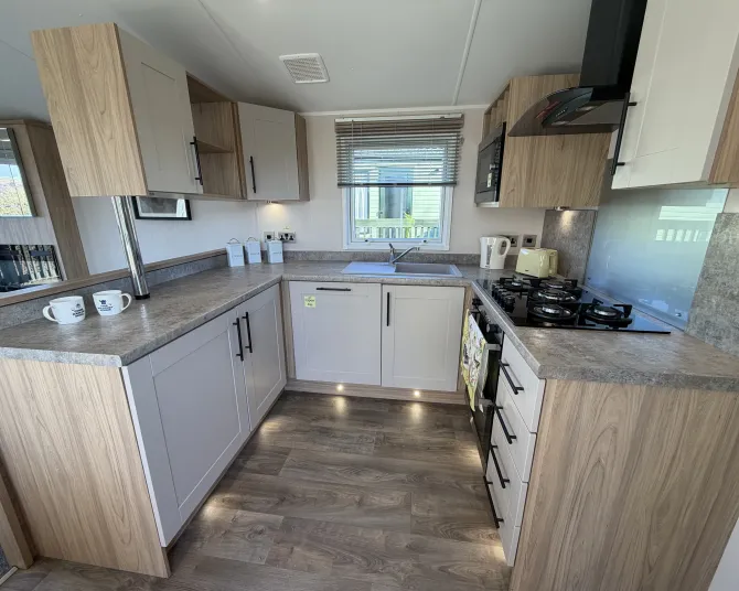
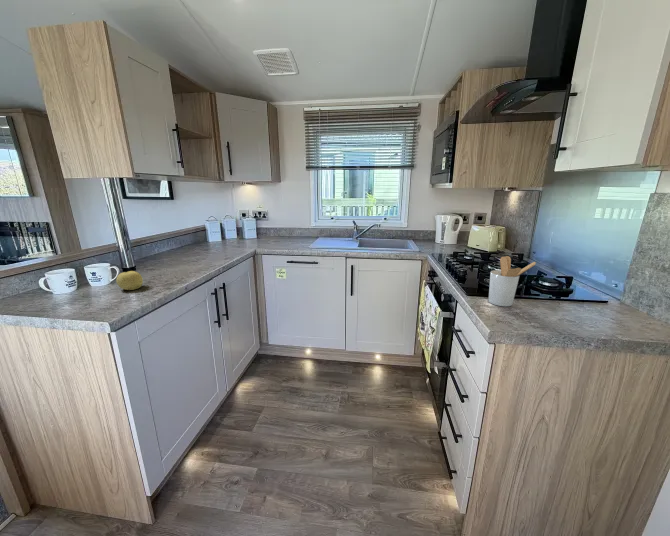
+ fruit (129, 280)
+ utensil holder (511, 281)
